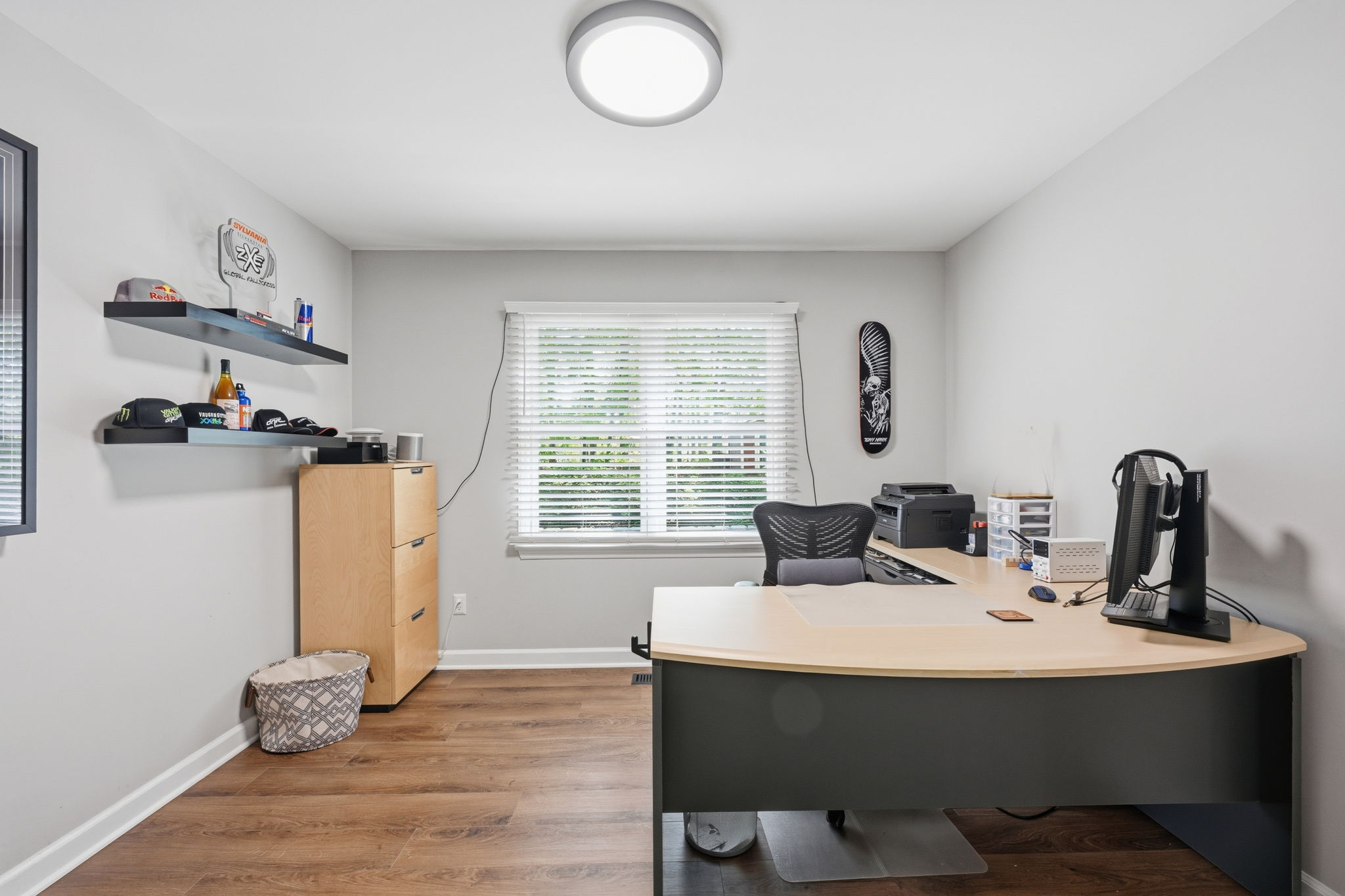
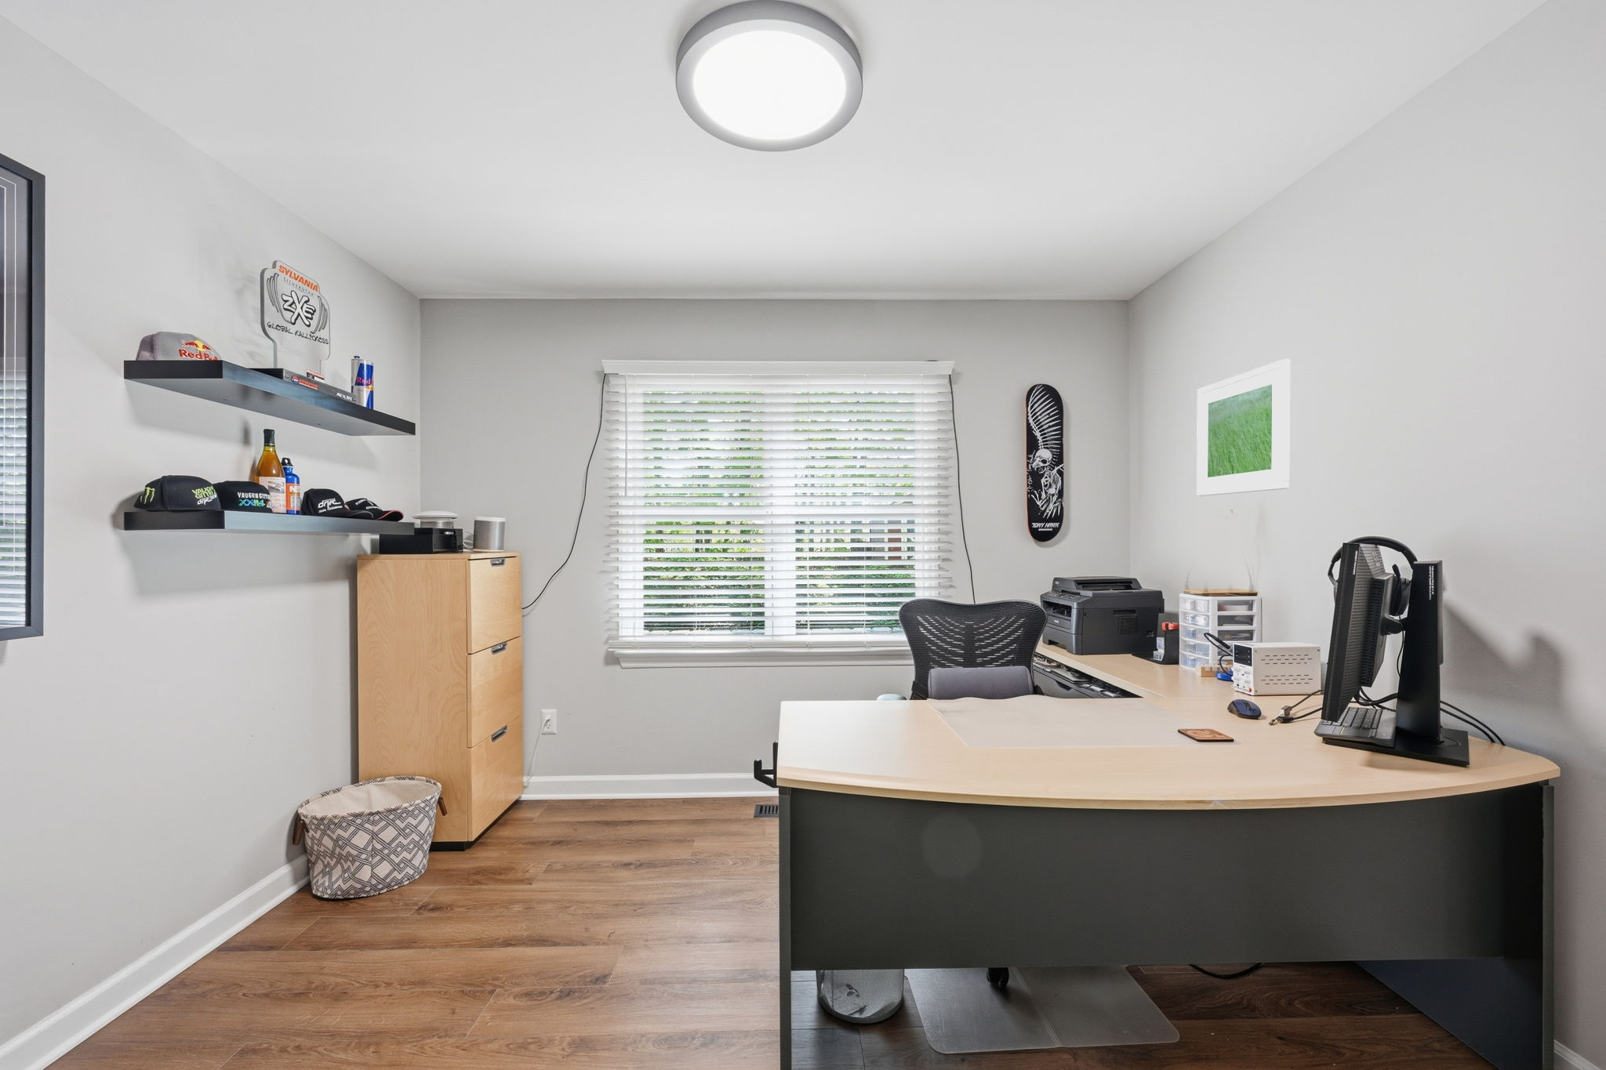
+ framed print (1239, 433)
